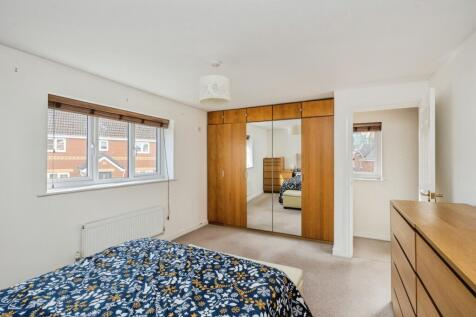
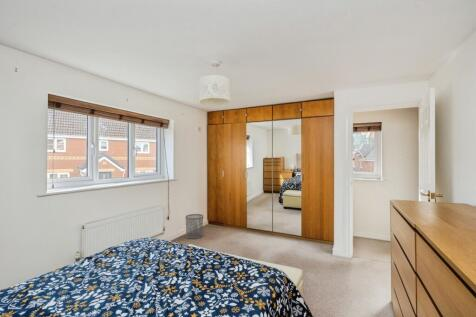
+ waste bin (194, 226)
